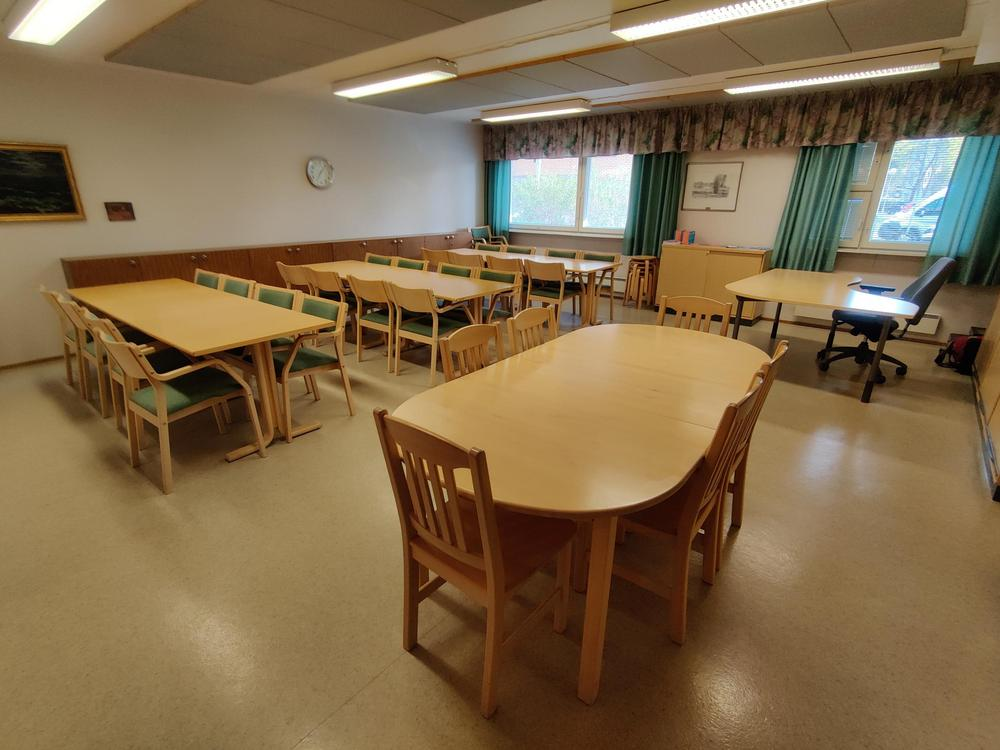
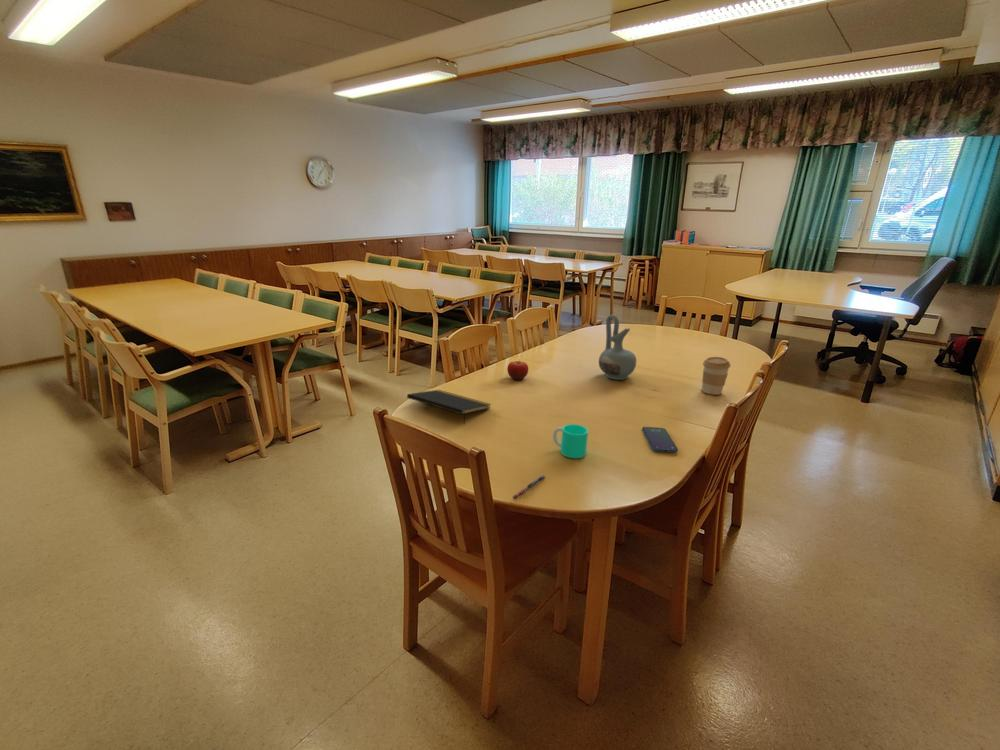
+ coffee cup (714, 375)
+ notepad (449, 401)
+ pen (529, 486)
+ fruit (517, 368)
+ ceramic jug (619, 347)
+ cup (569, 439)
+ smartphone (659, 438)
